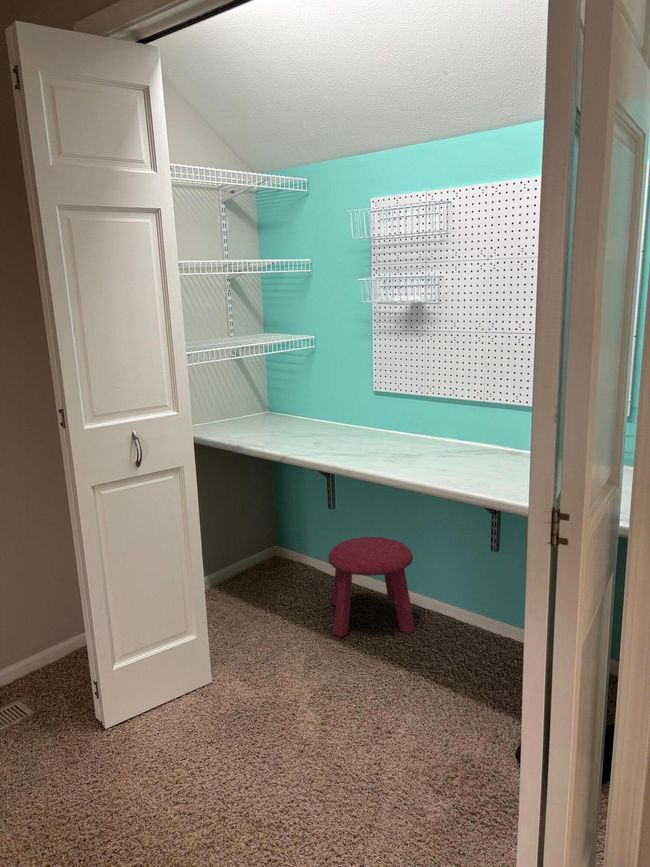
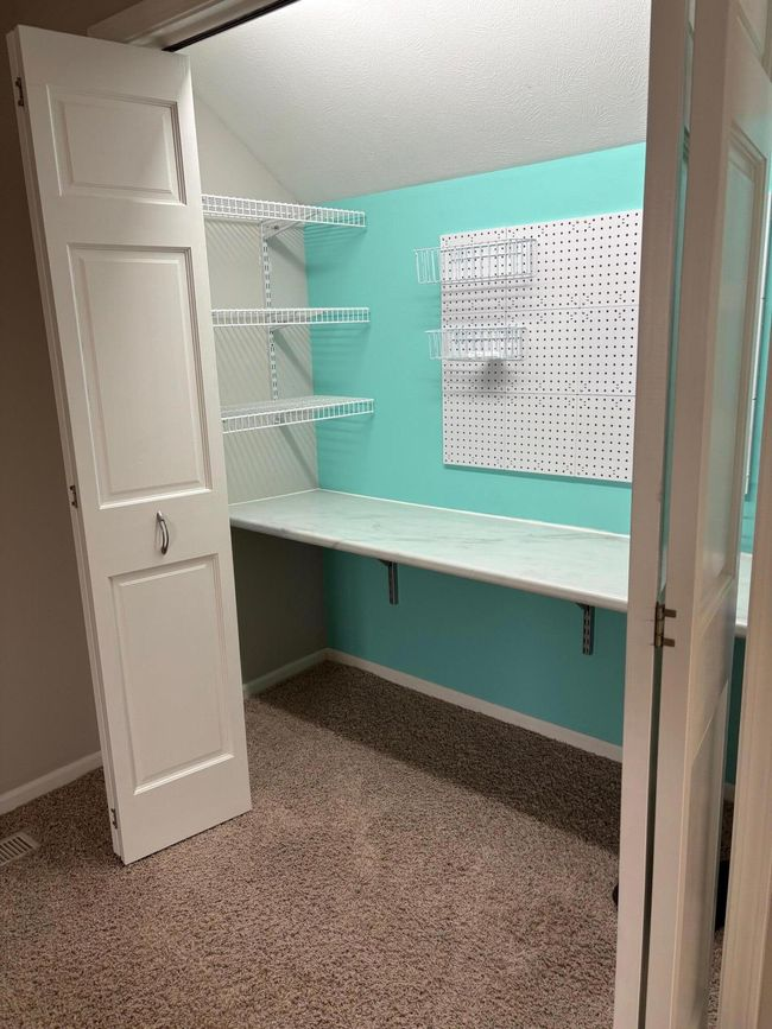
- stool (370, 575)
